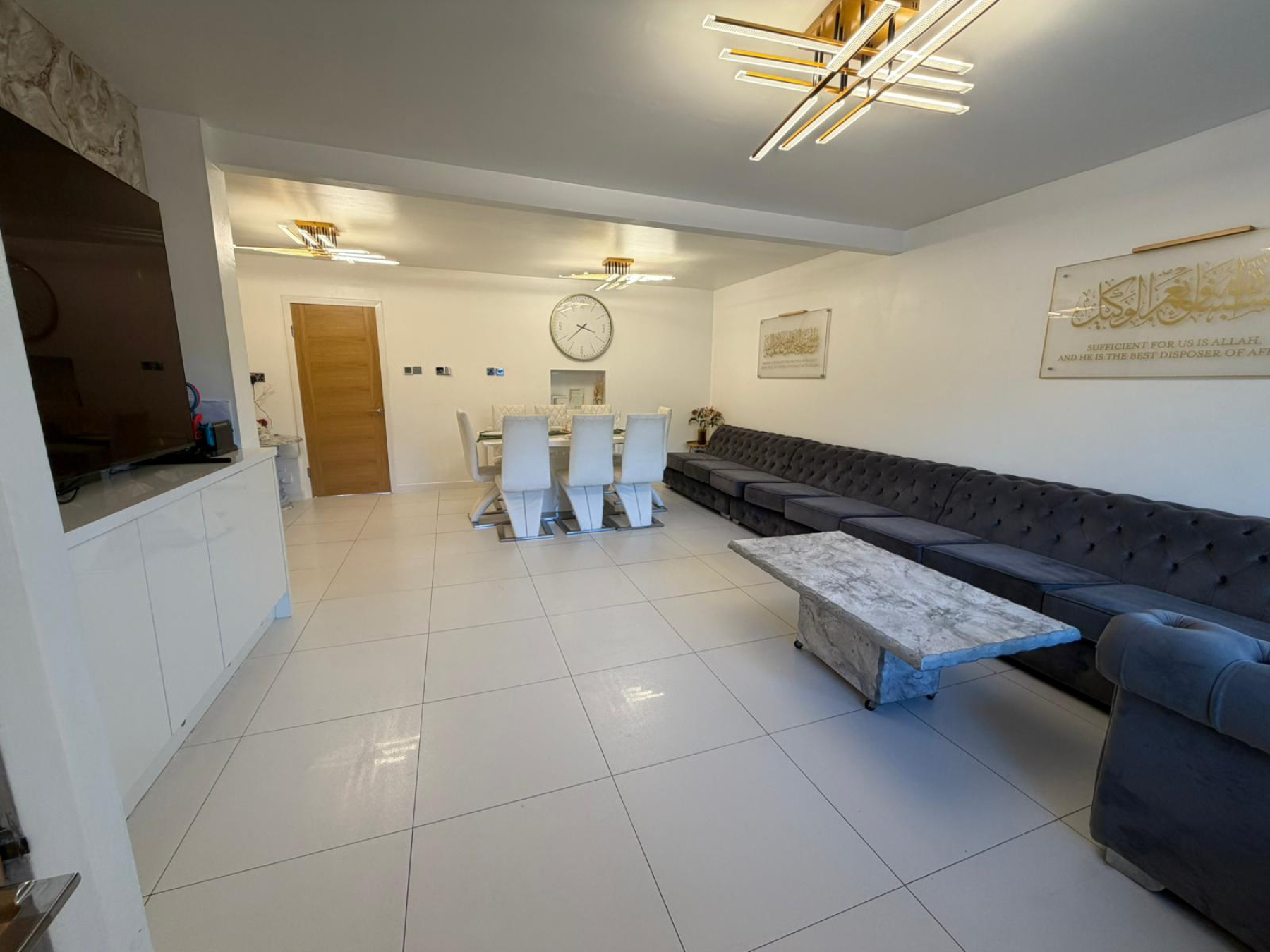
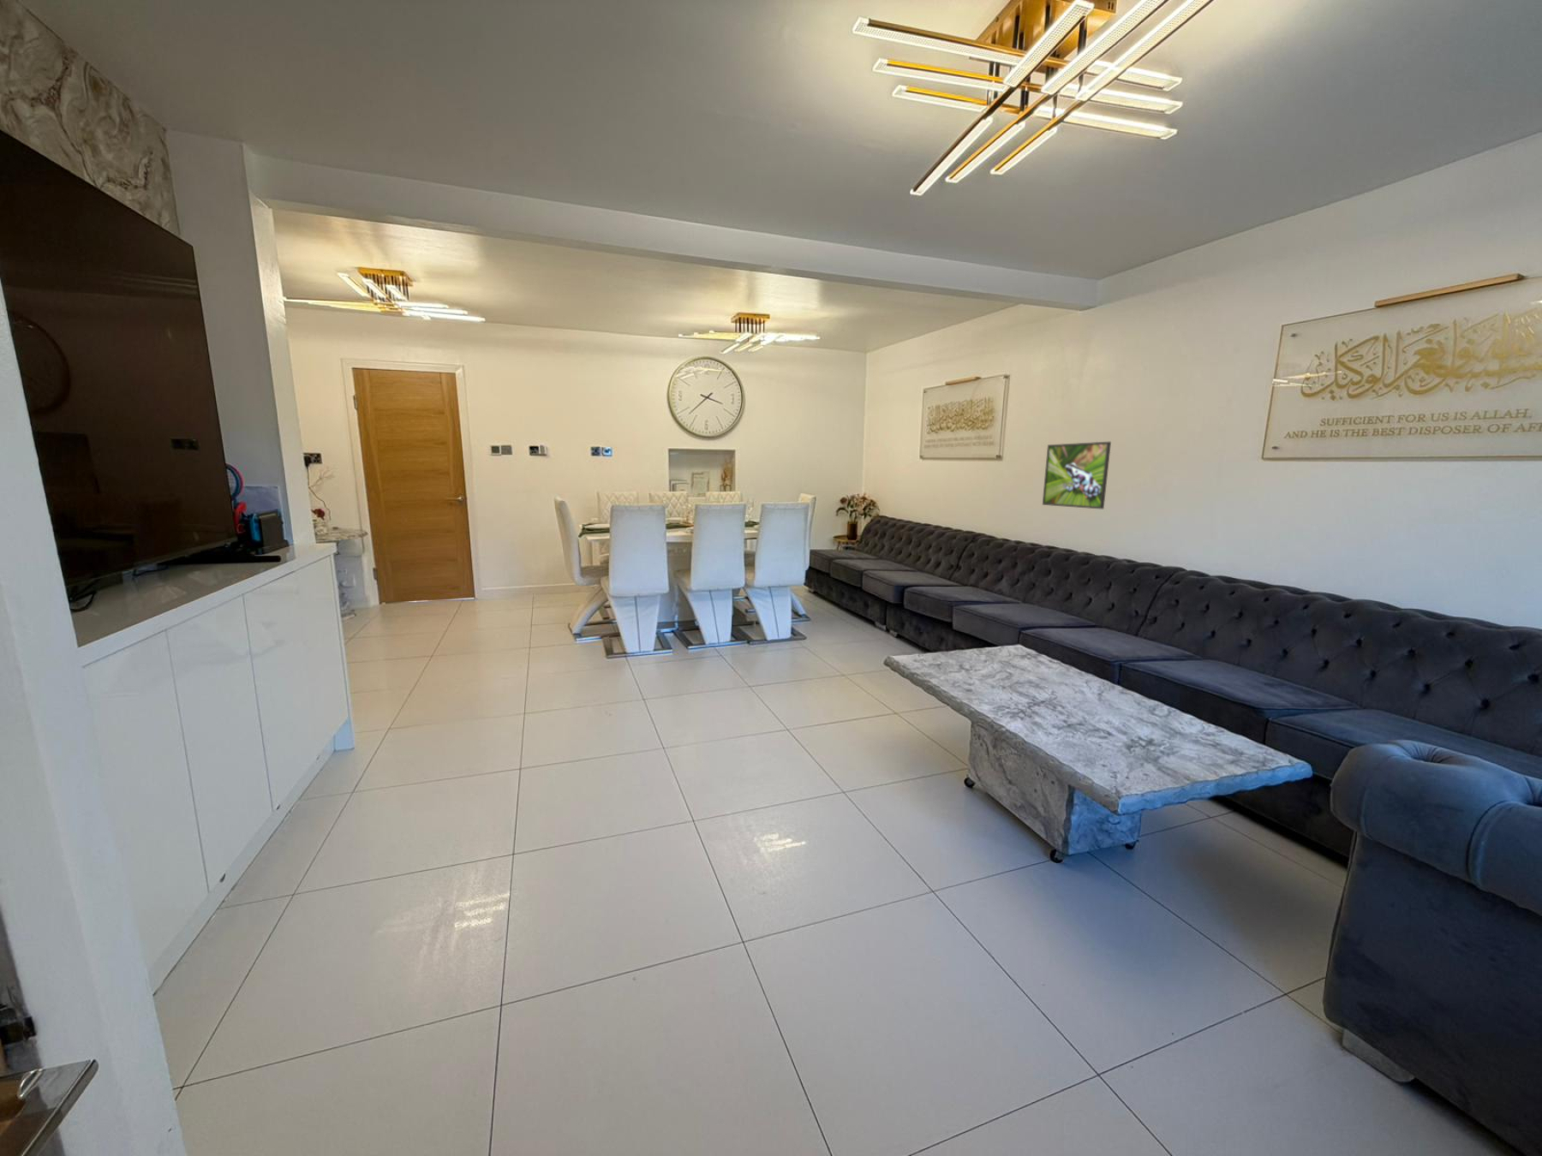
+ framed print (1075, 475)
